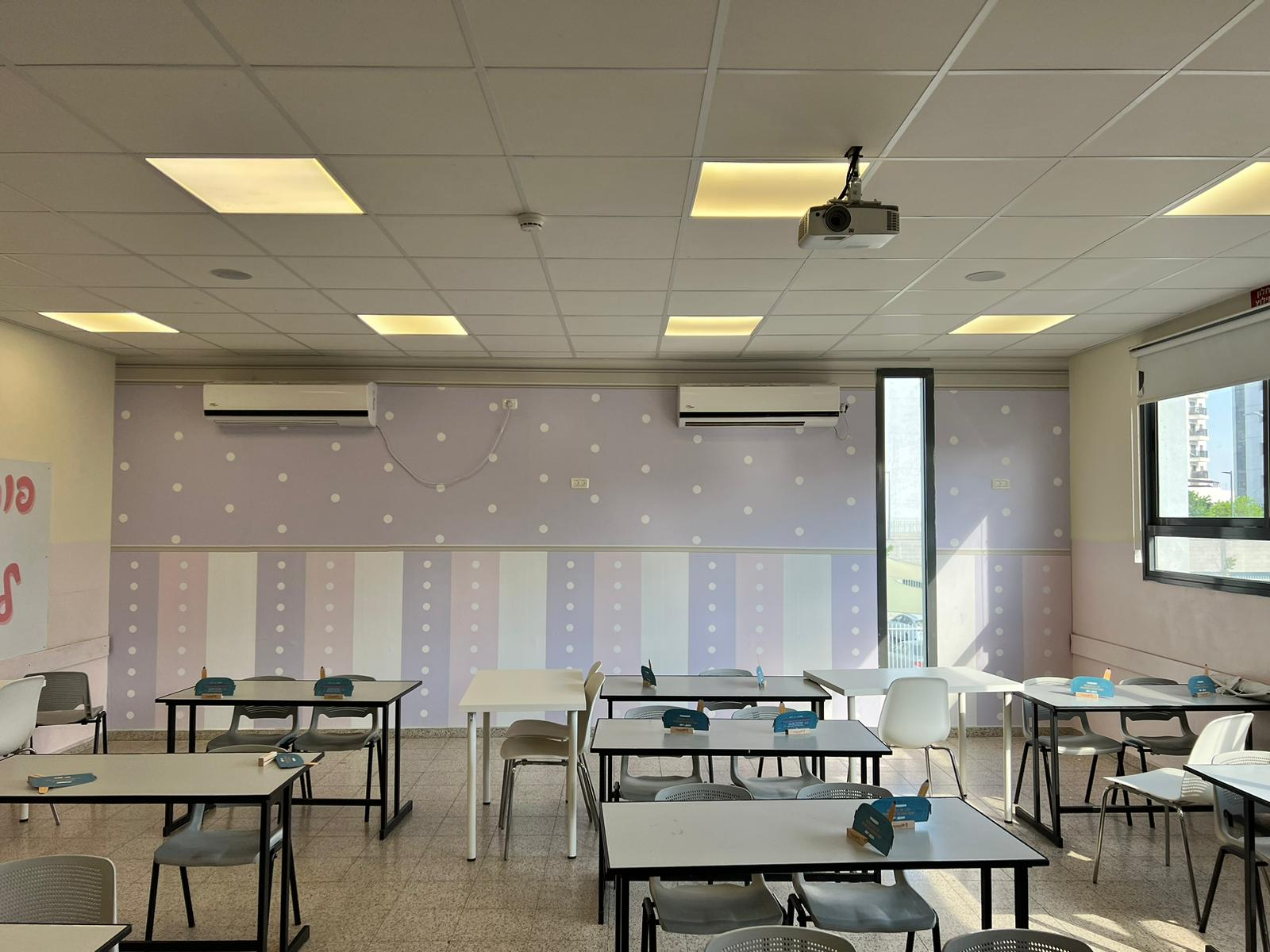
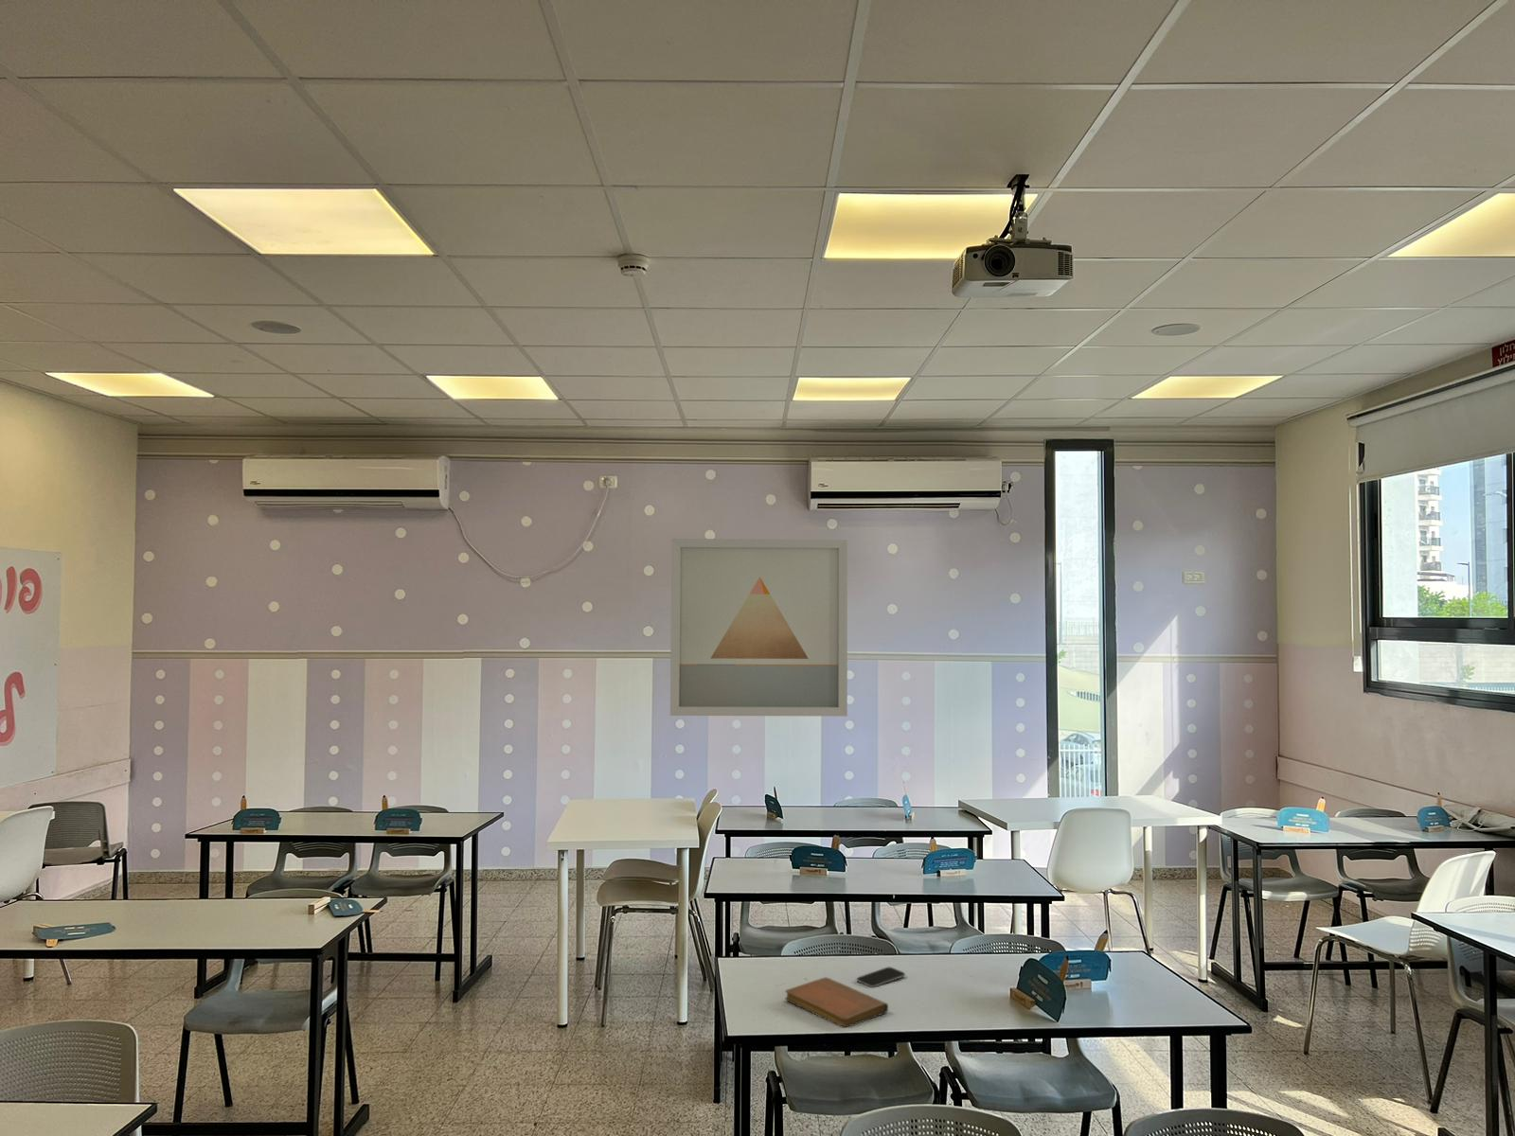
+ smartphone (880, 977)
+ wall art (759, 626)
+ notebook (835, 1001)
